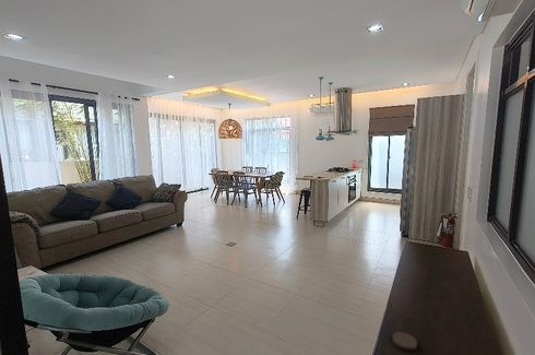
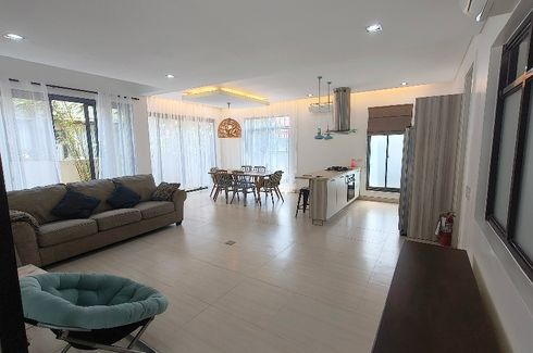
- coaster (404, 341)
